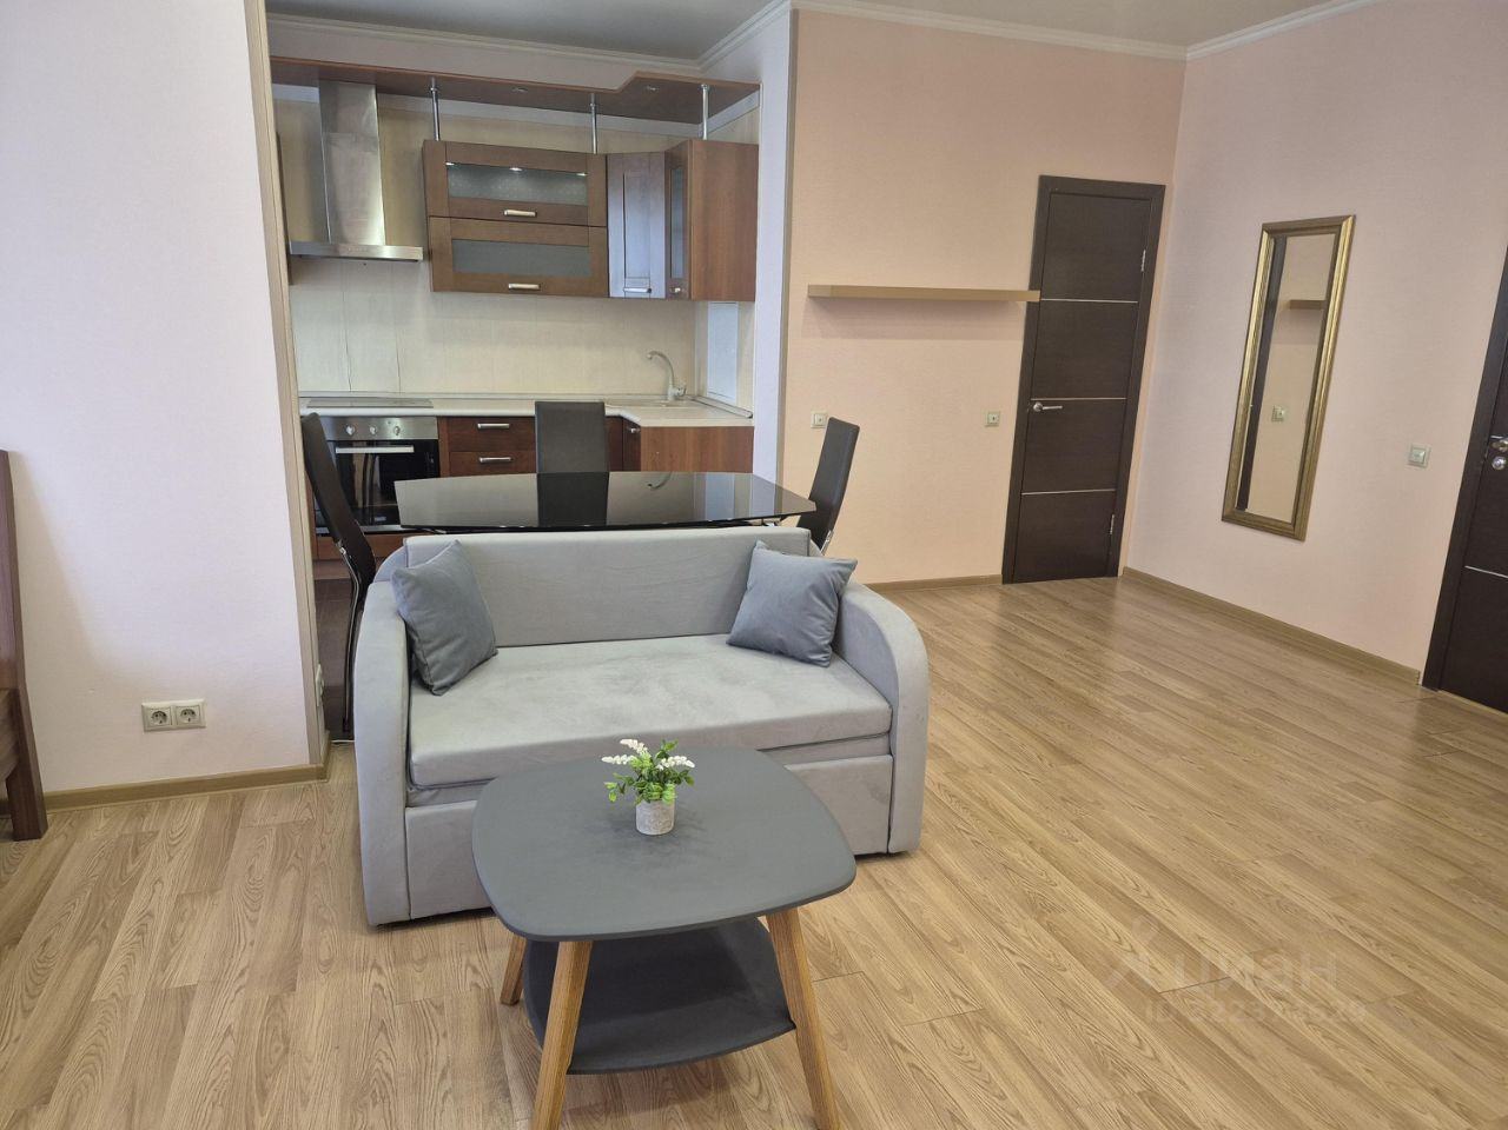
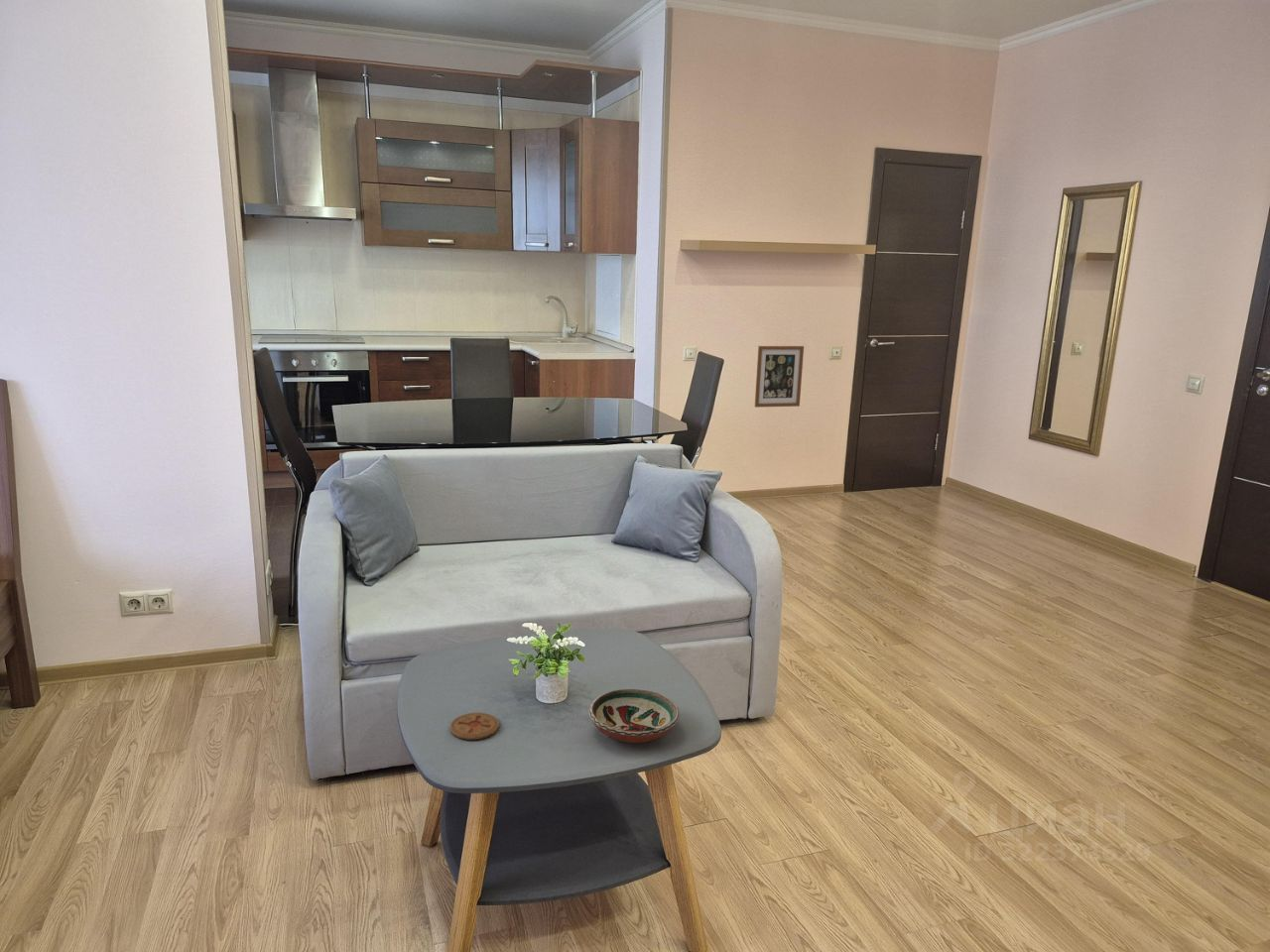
+ decorative bowl (633, 720)
+ wall art (779, 376)
+ coaster (474, 725)
